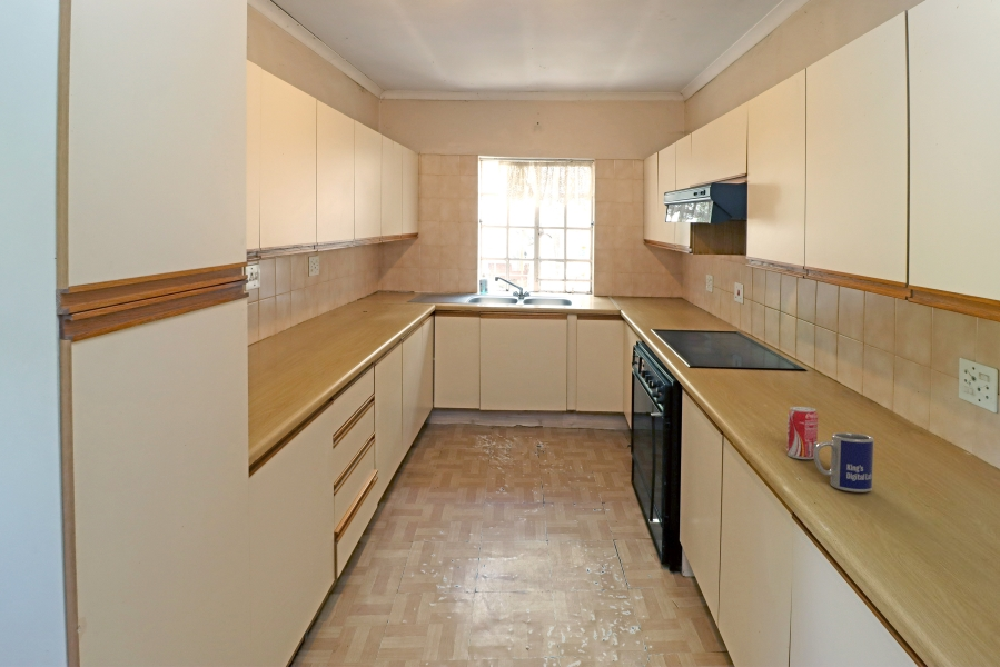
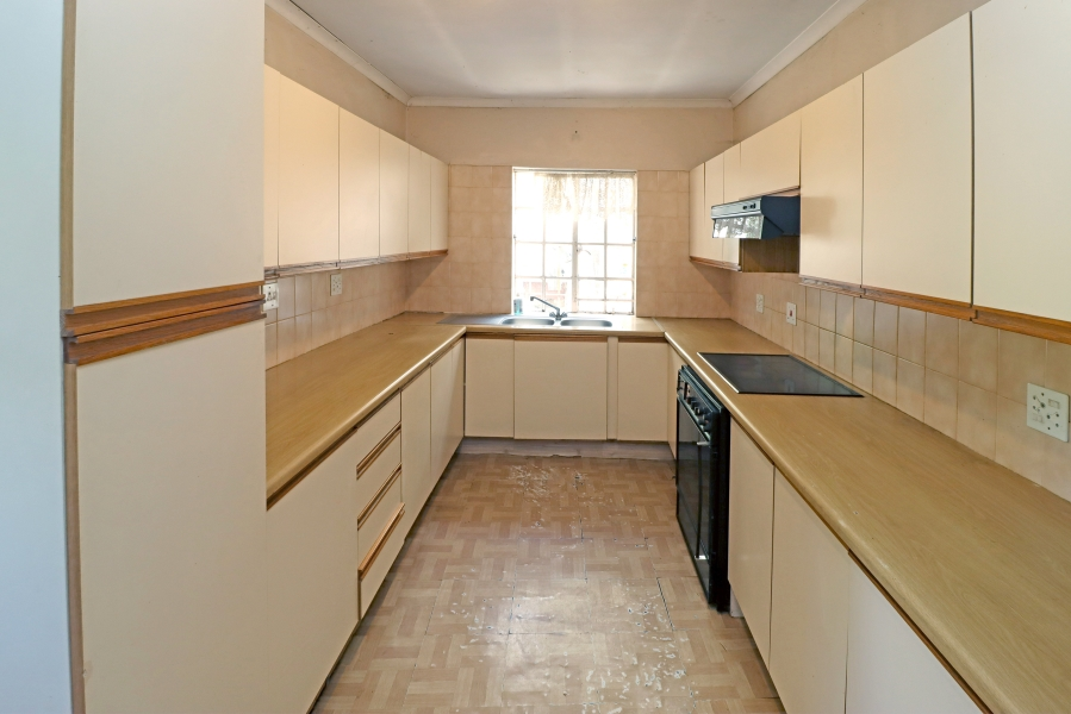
- mug (842, 461)
- beverage can (802, 432)
